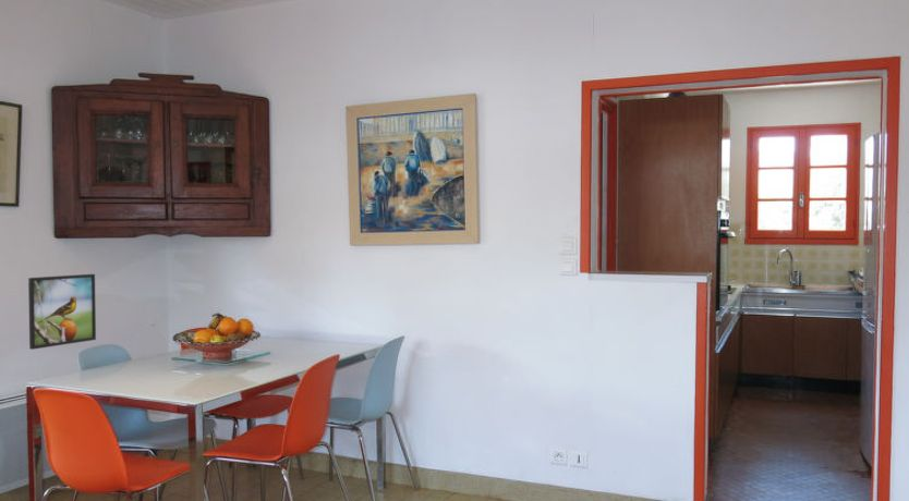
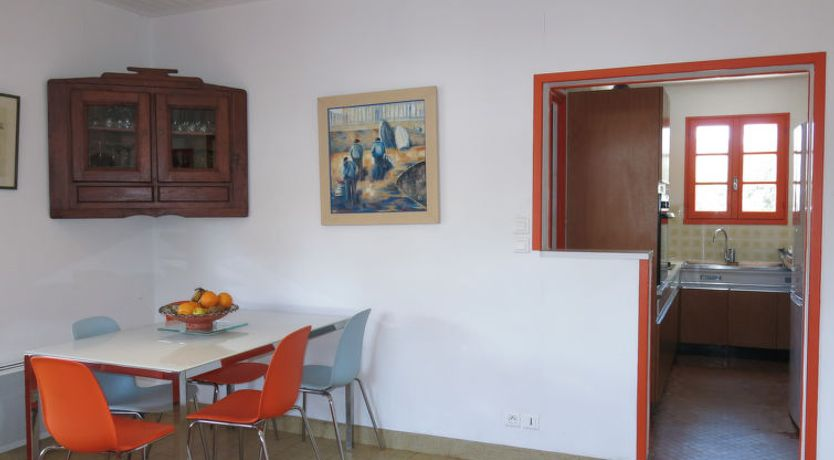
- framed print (63, 309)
